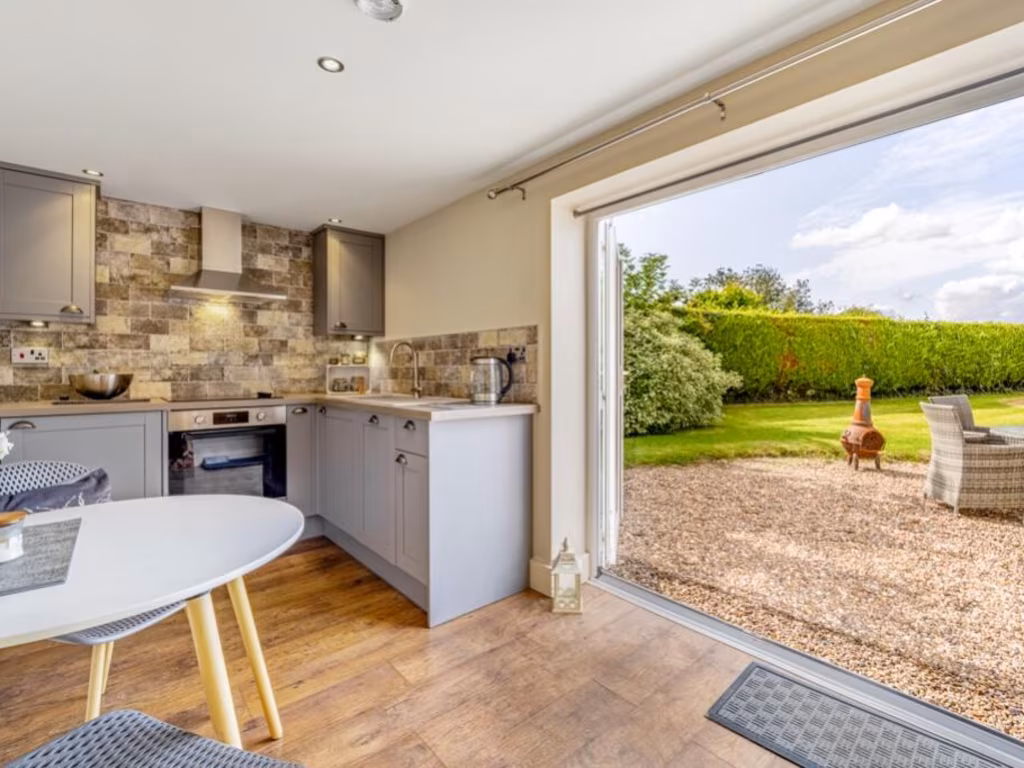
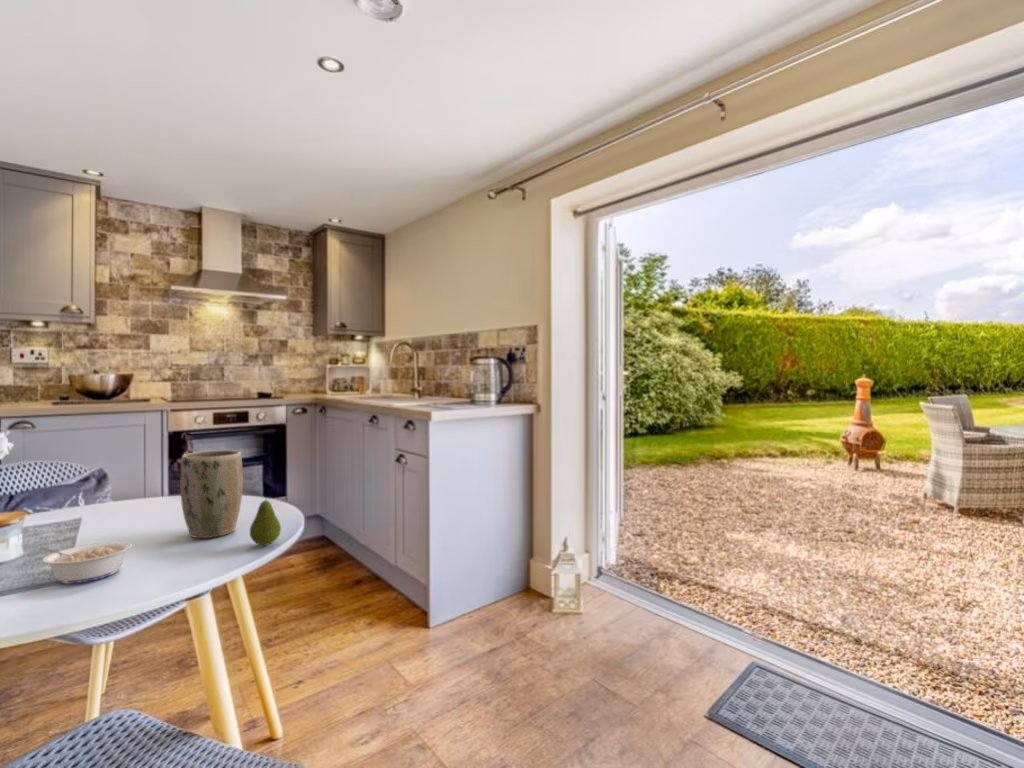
+ legume (85, 561)
+ fruit (265, 519)
+ plant pot (212, 493)
